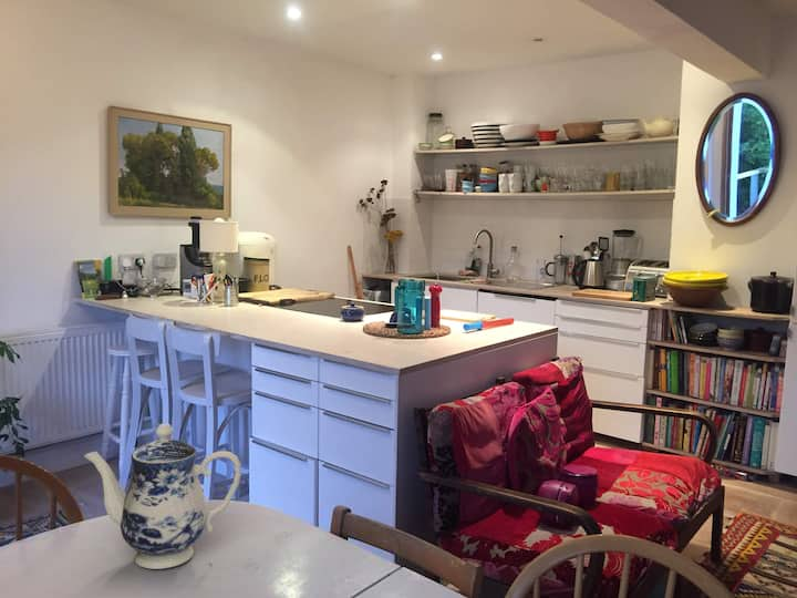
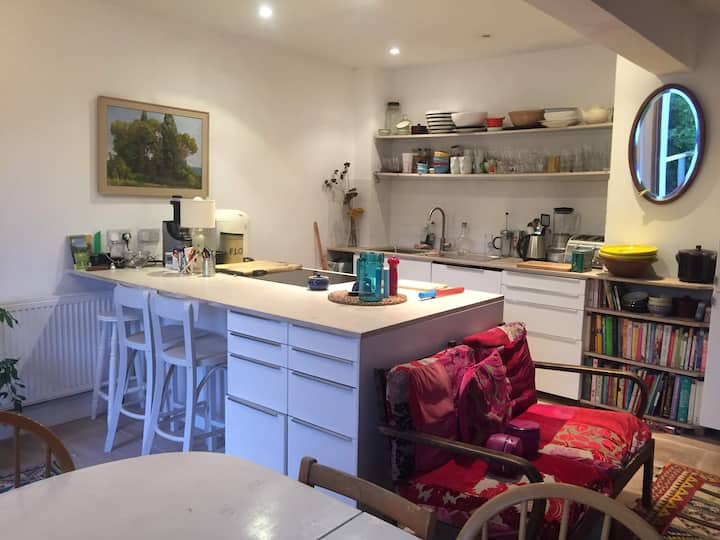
- teapot (164, 489)
